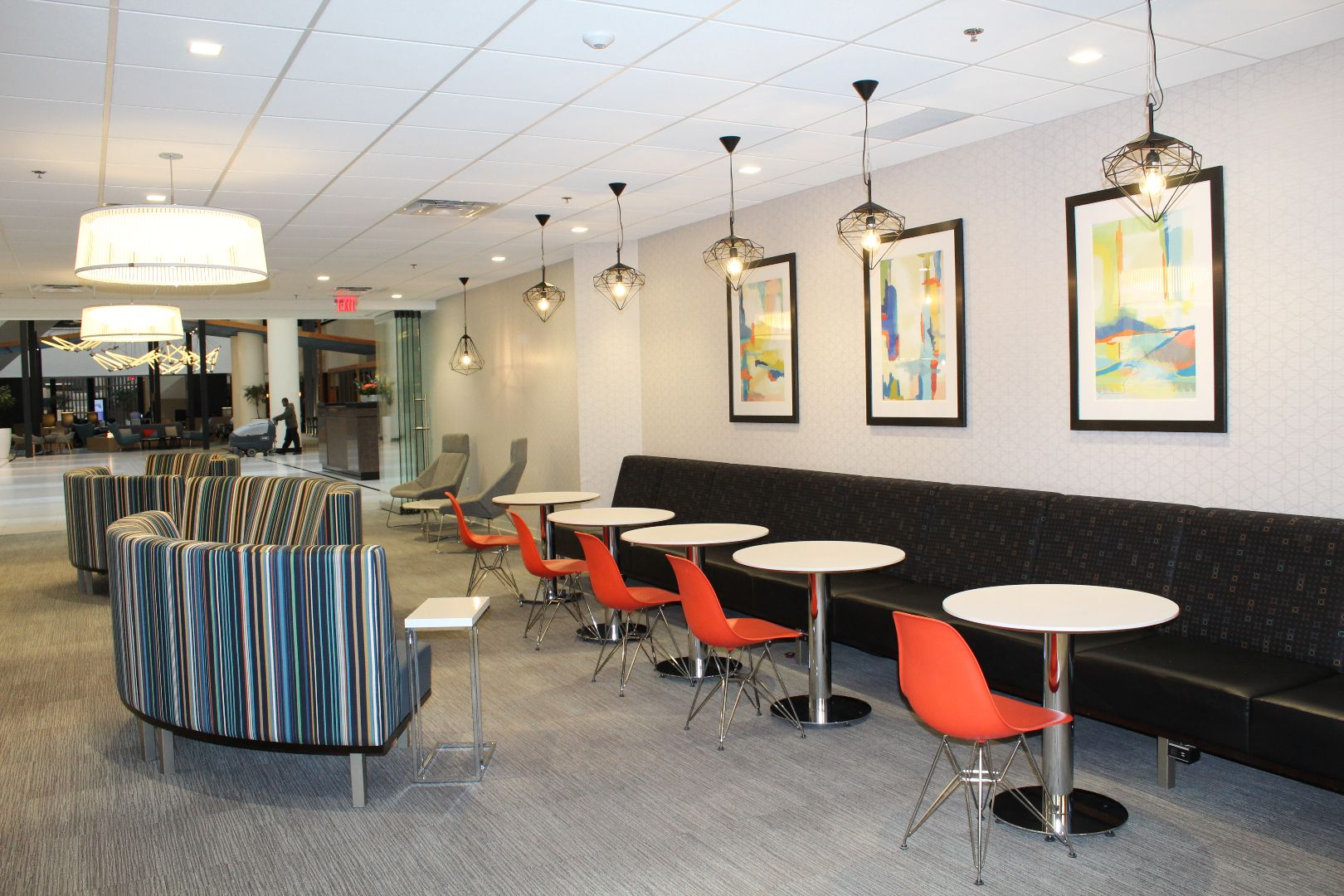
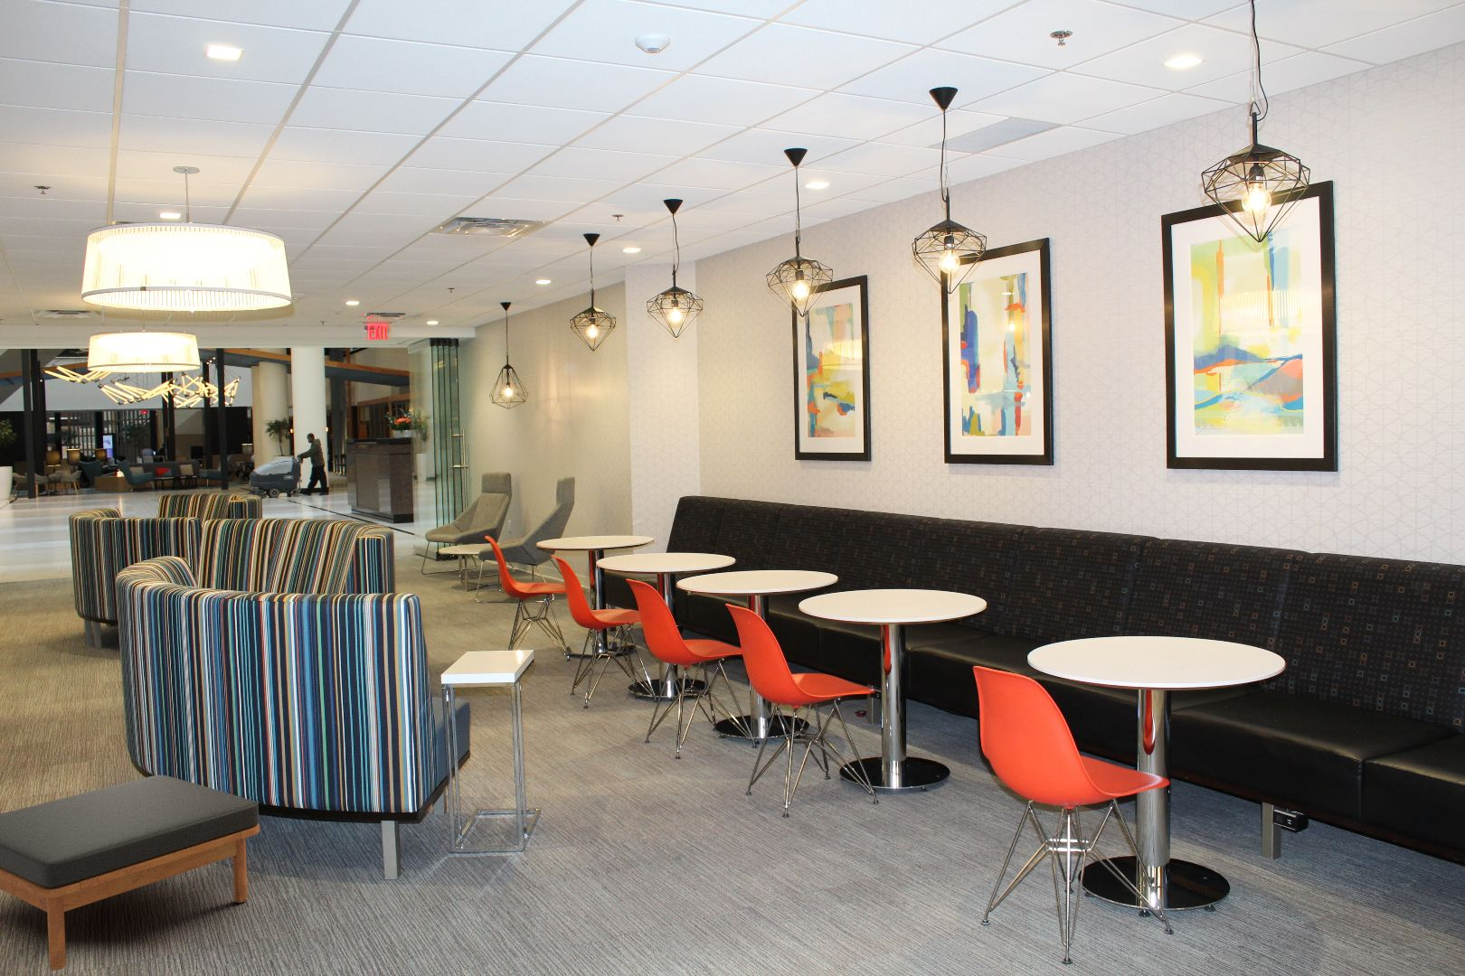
+ ottoman (114, 862)
